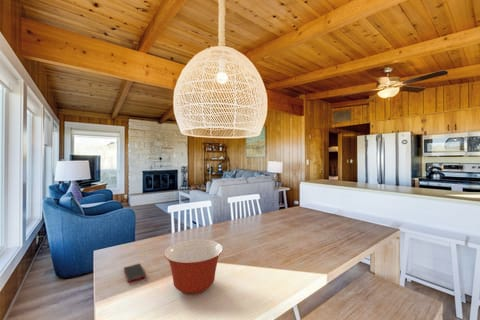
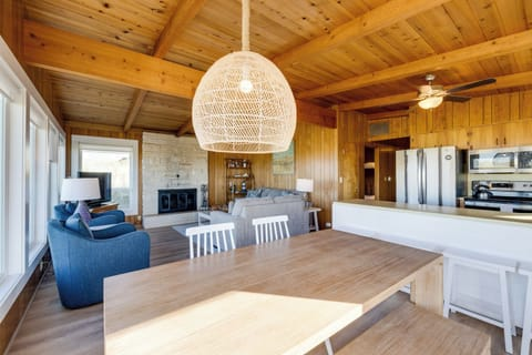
- cell phone (134, 272)
- mixing bowl (194, 267)
